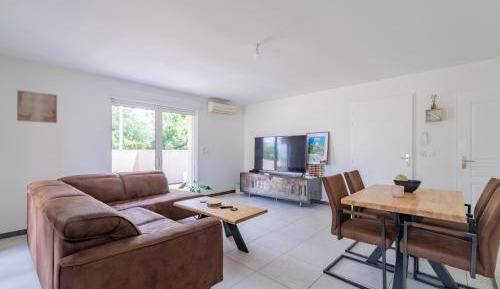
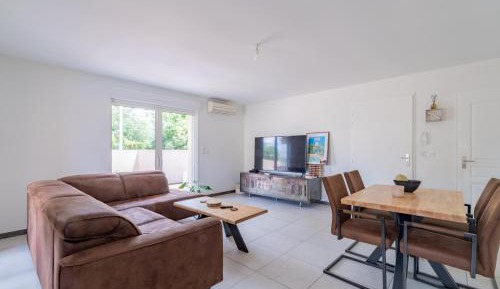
- wall art (37, 107)
